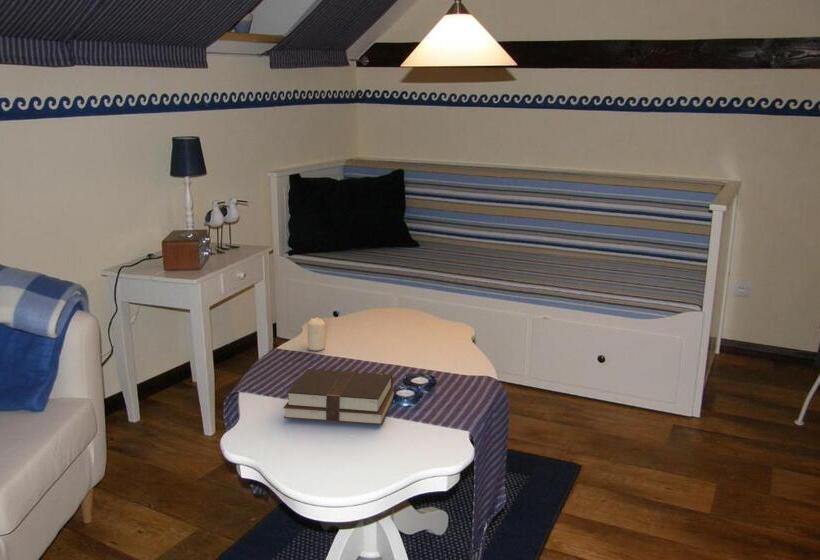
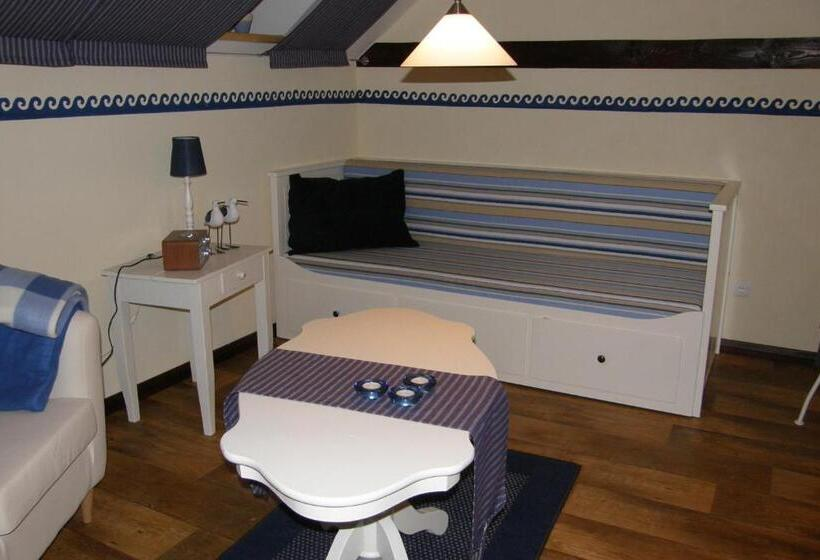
- candle (316, 333)
- bible (341, 394)
